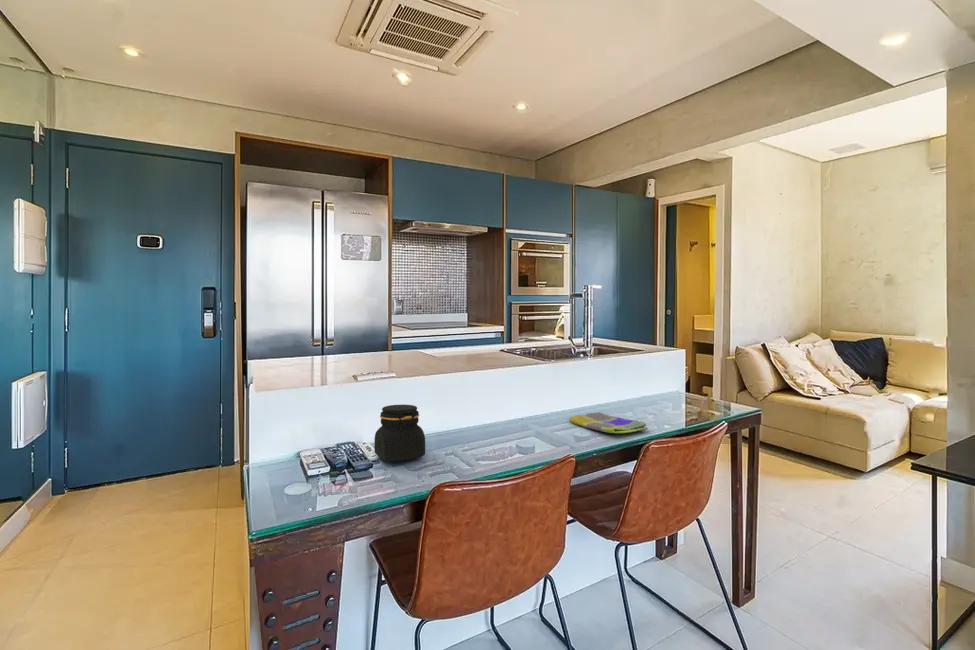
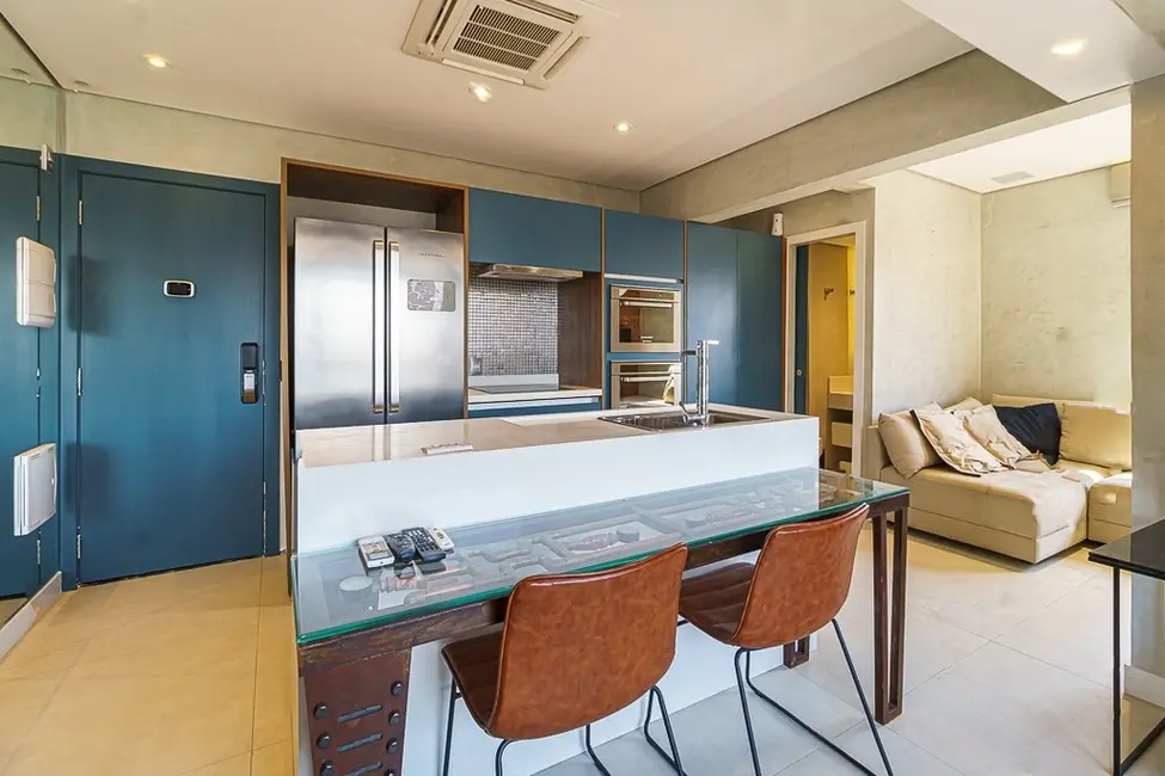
- jar (399, 432)
- dish towel (606, 422)
